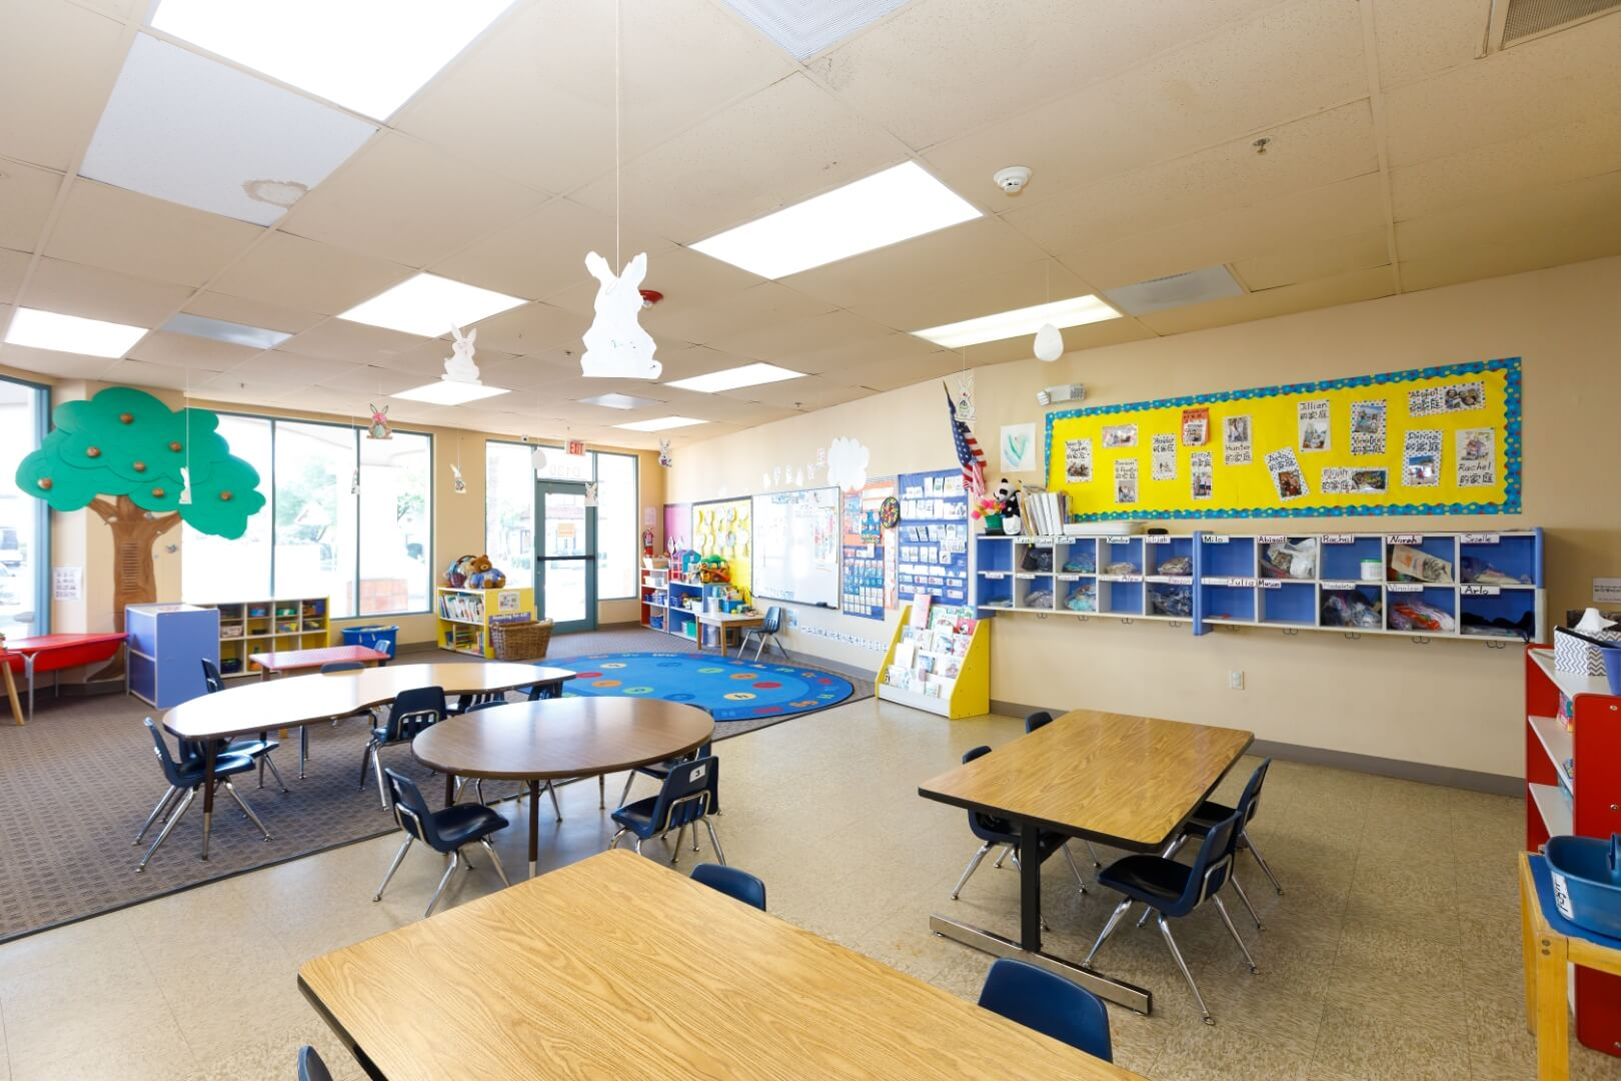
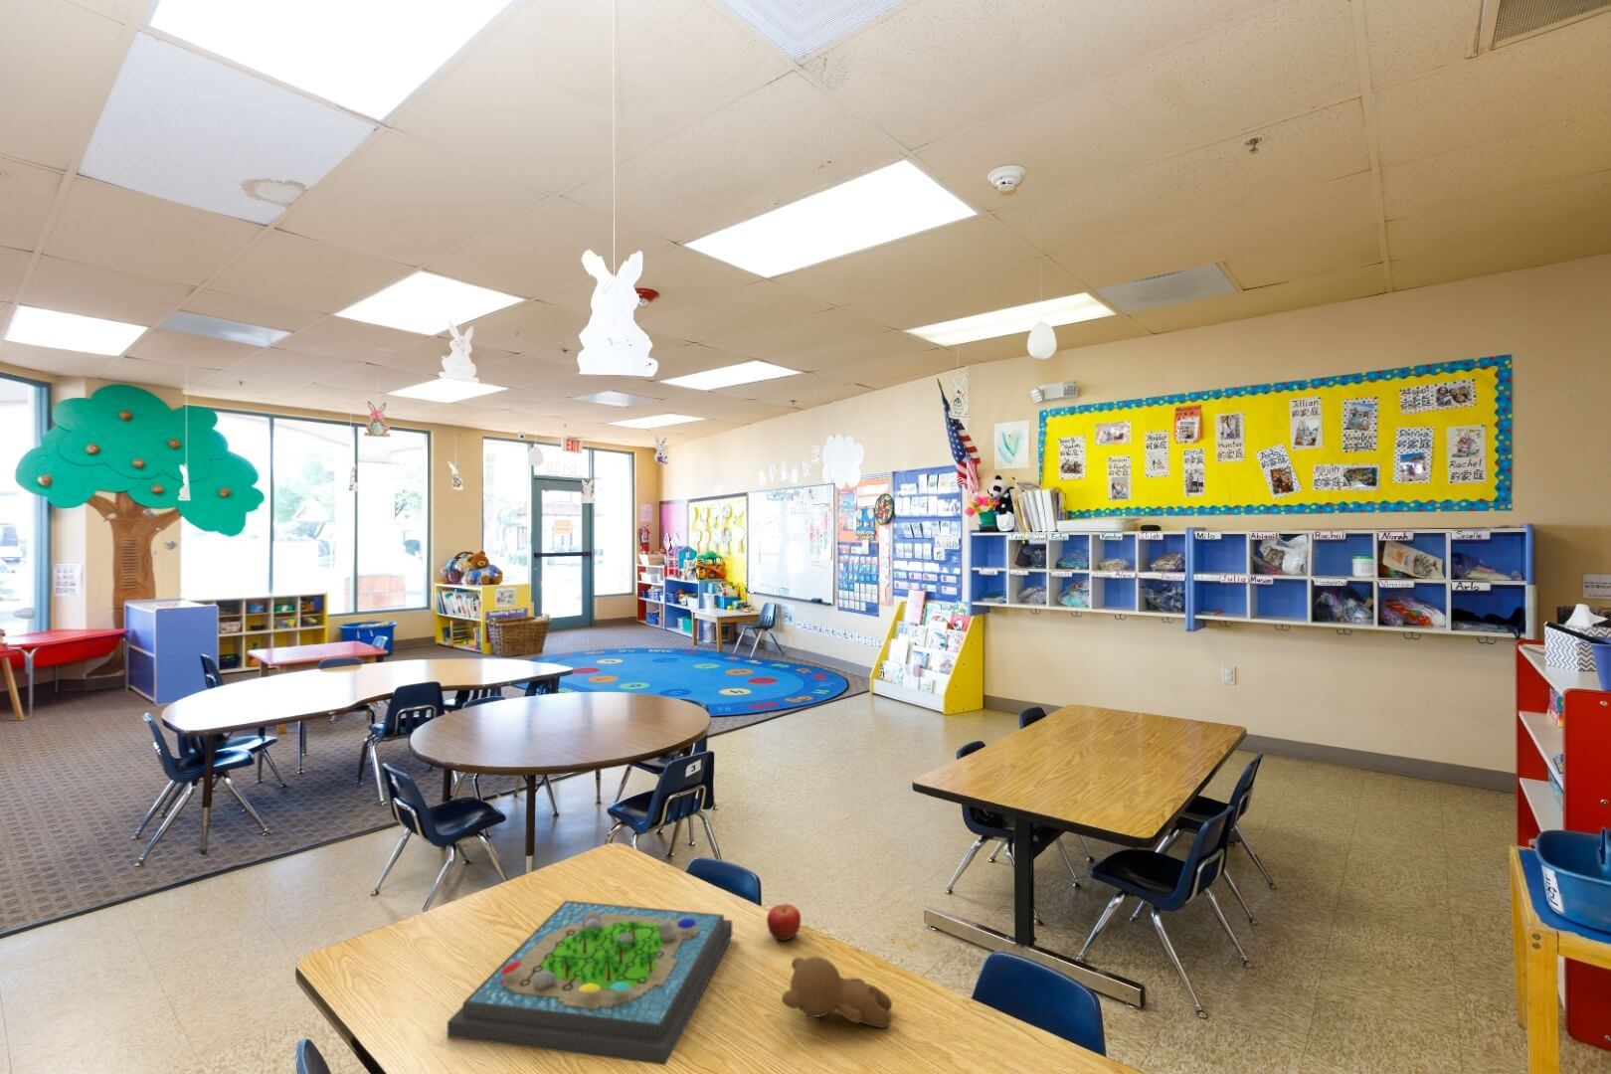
+ board game (605, 955)
+ fruit (784, 919)
+ teddy bear (838, 989)
